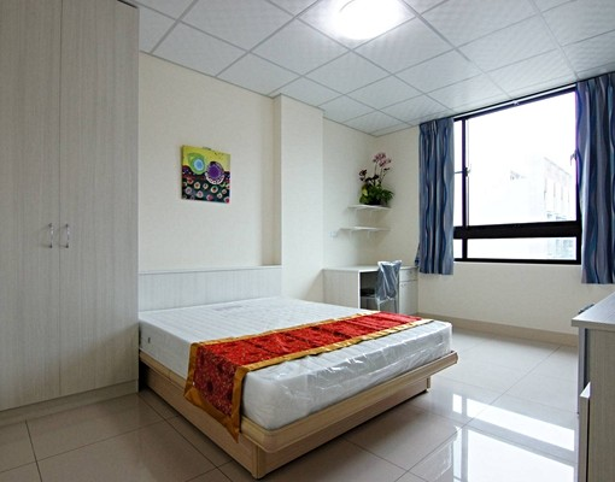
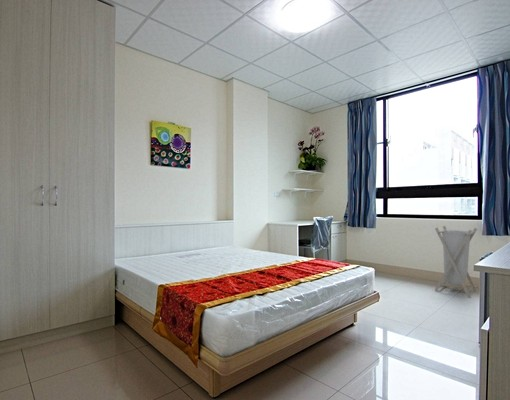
+ laundry hamper (455, 259)
